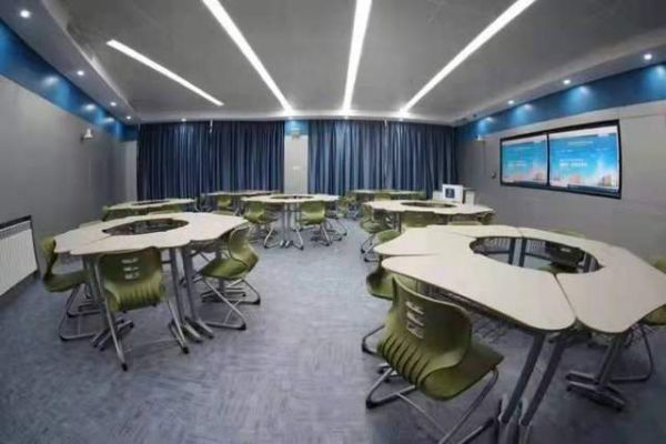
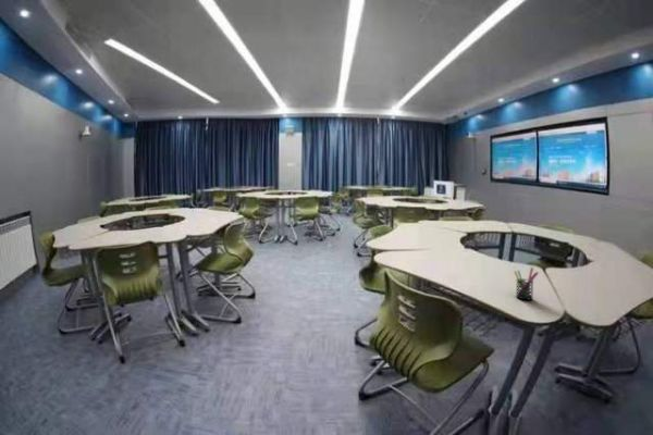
+ pen holder (523, 282)
